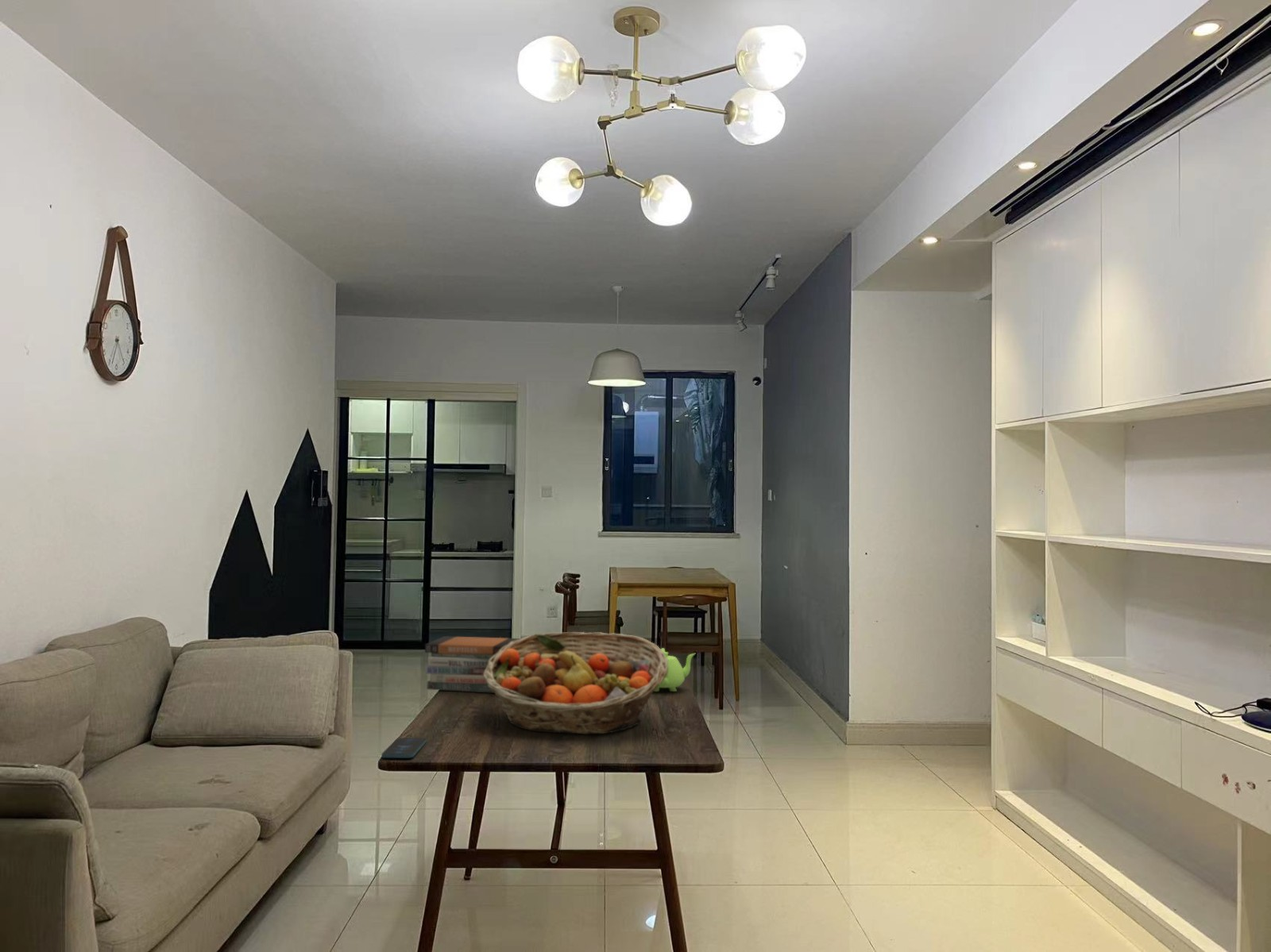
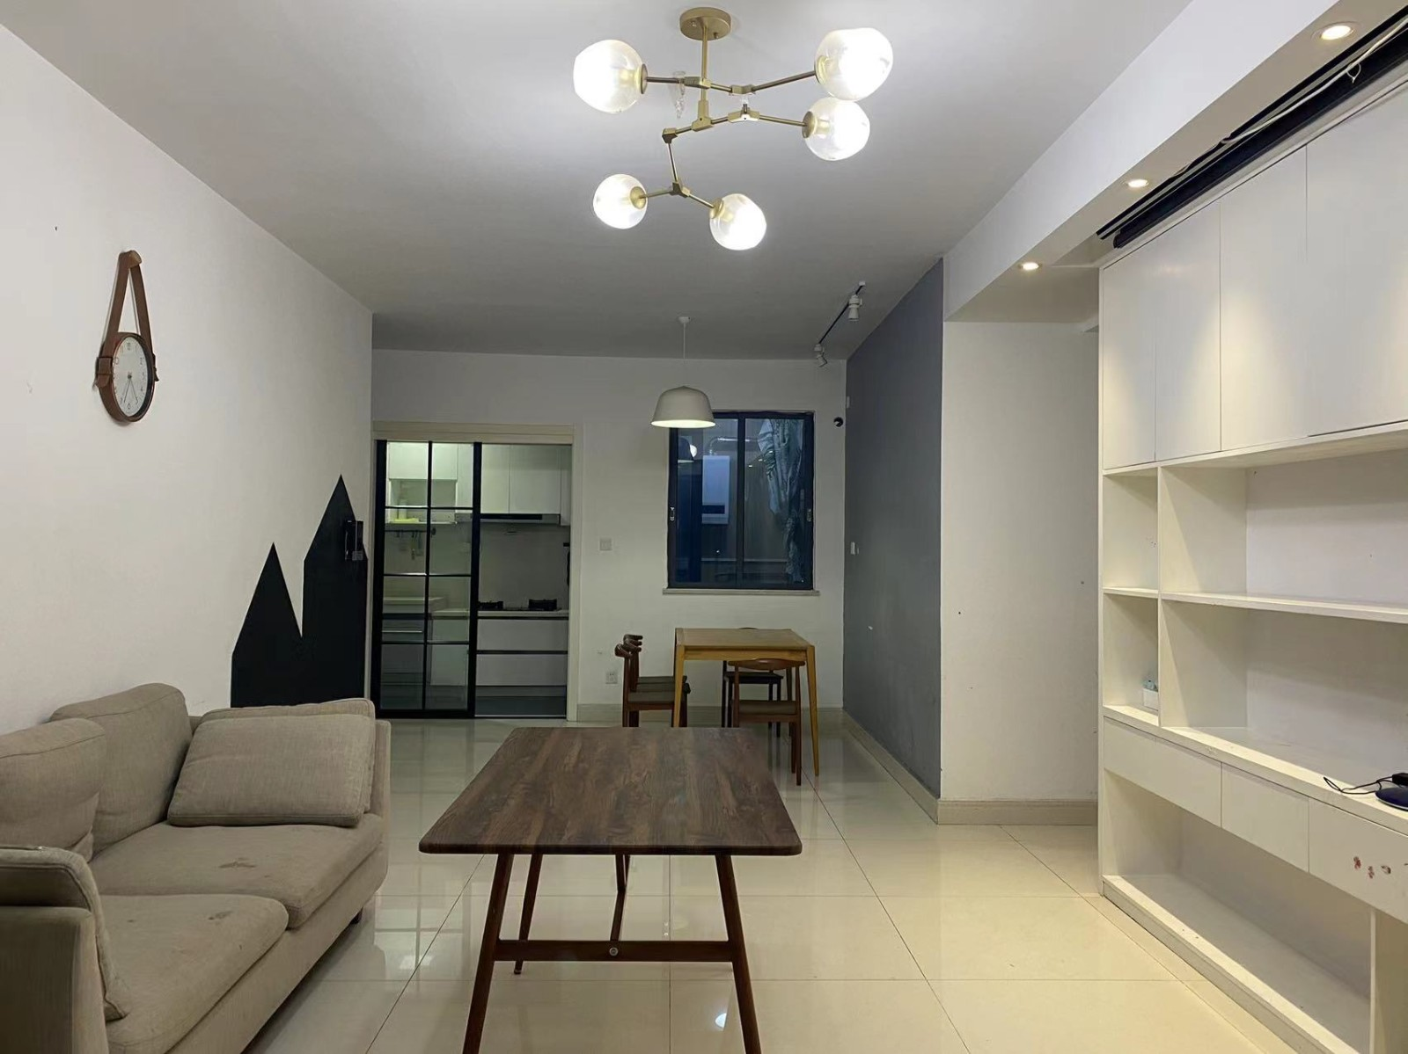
- fruit basket (576, 680)
- smartphone (404, 747)
- teapot (668, 669)
- book stack (474, 664)
